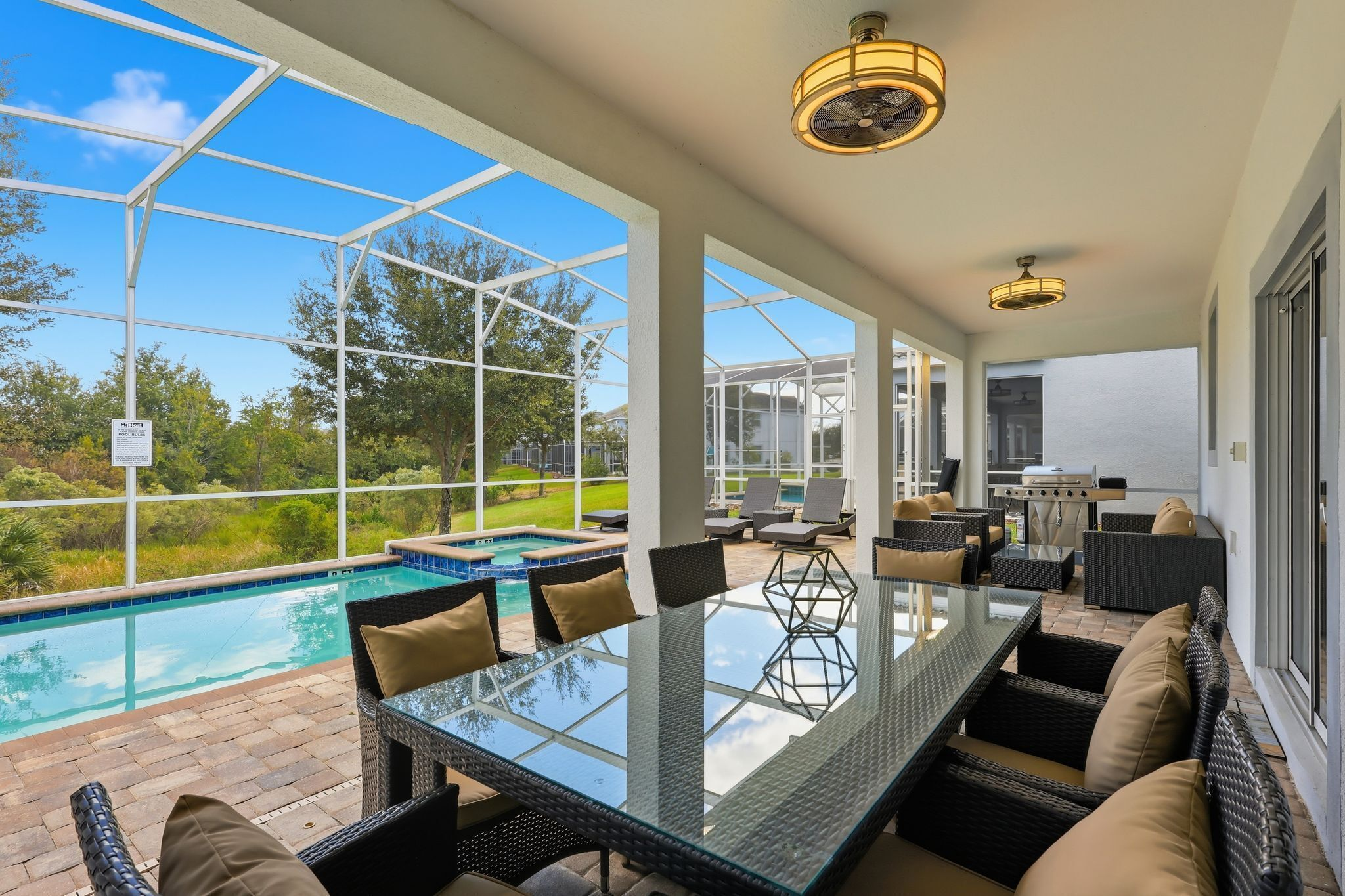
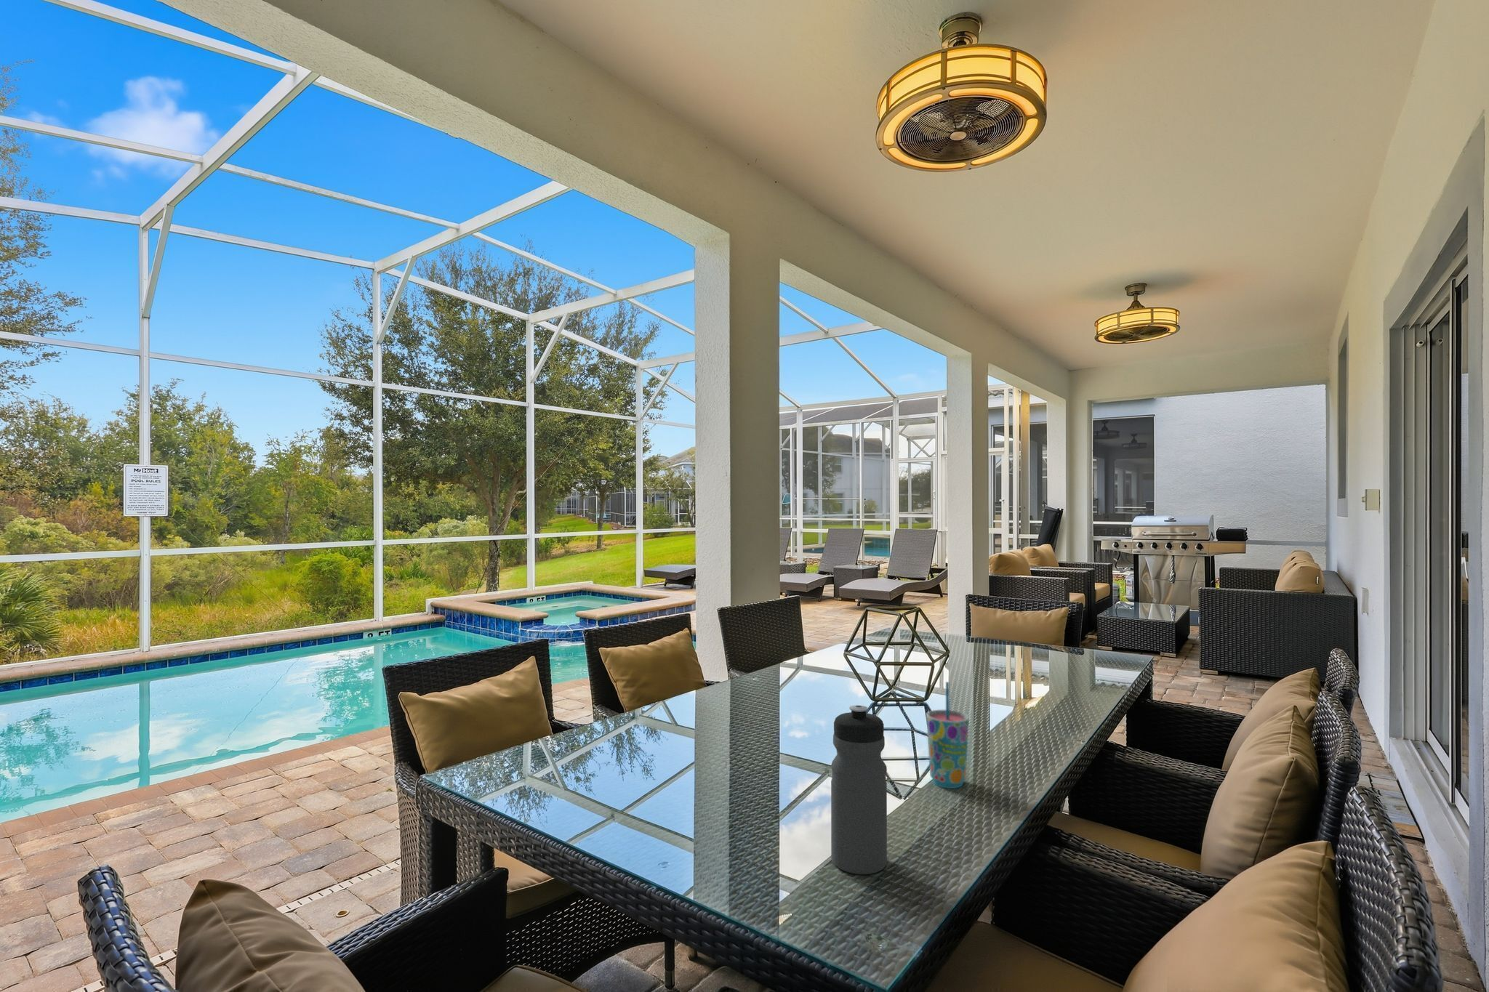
+ cup (948, 733)
+ water bottle (859, 784)
